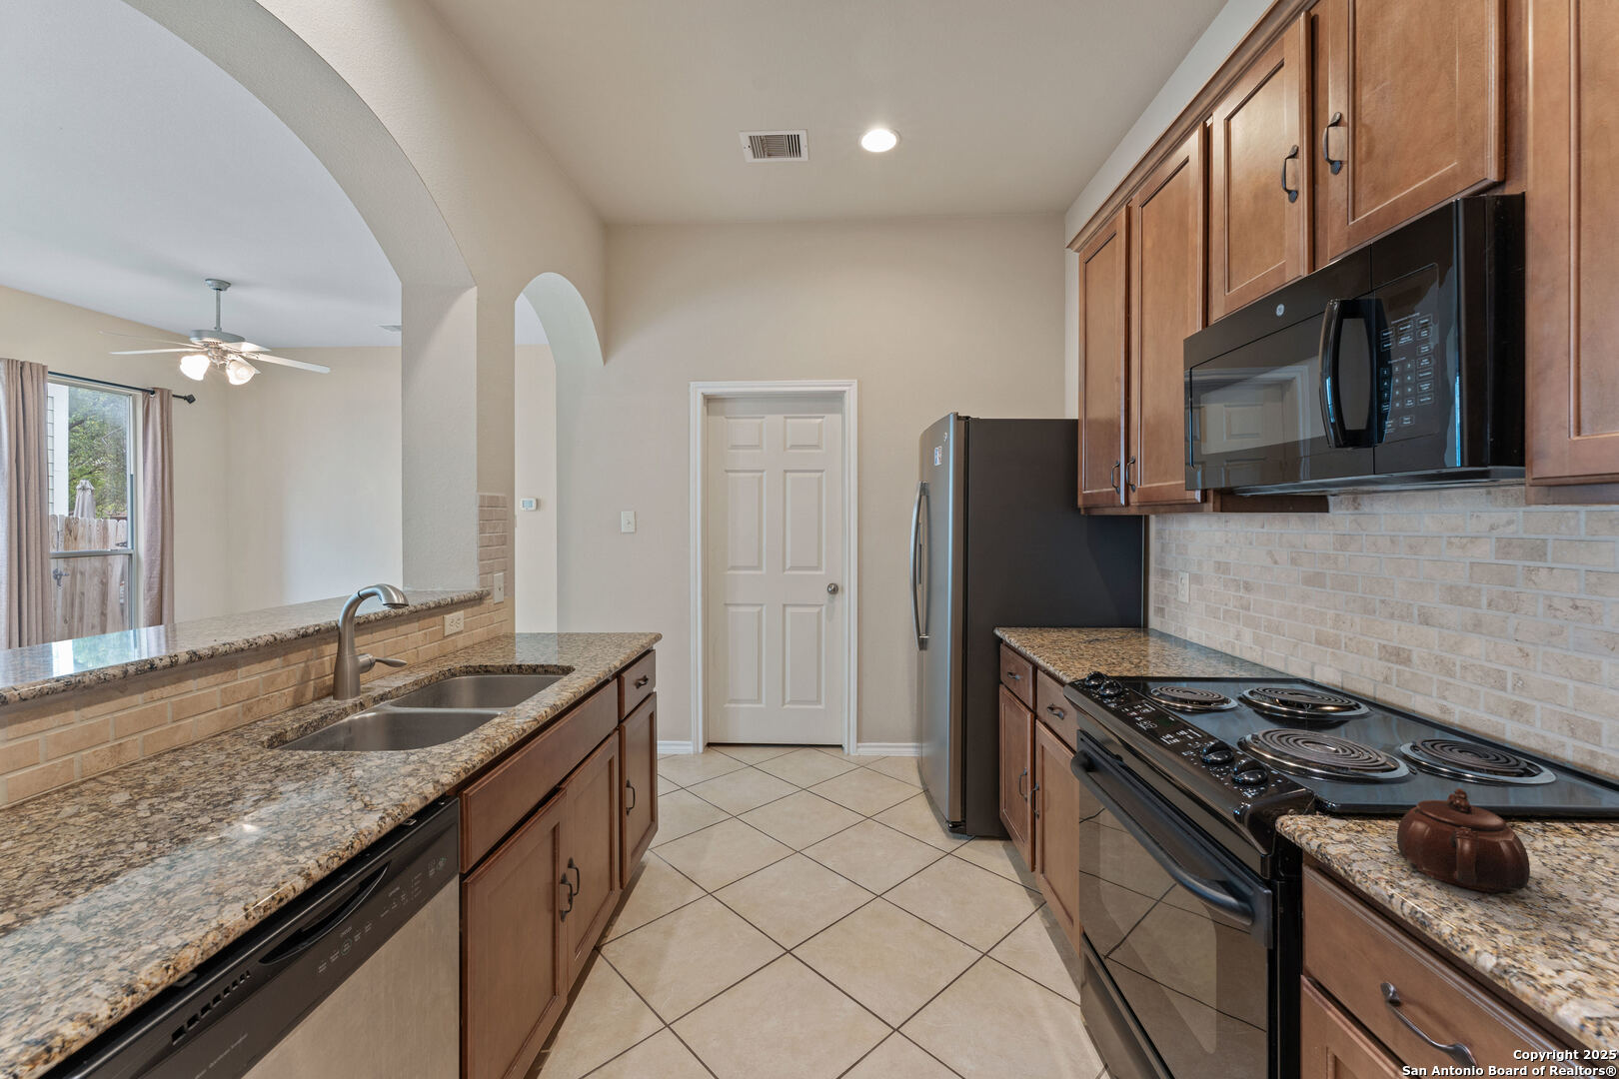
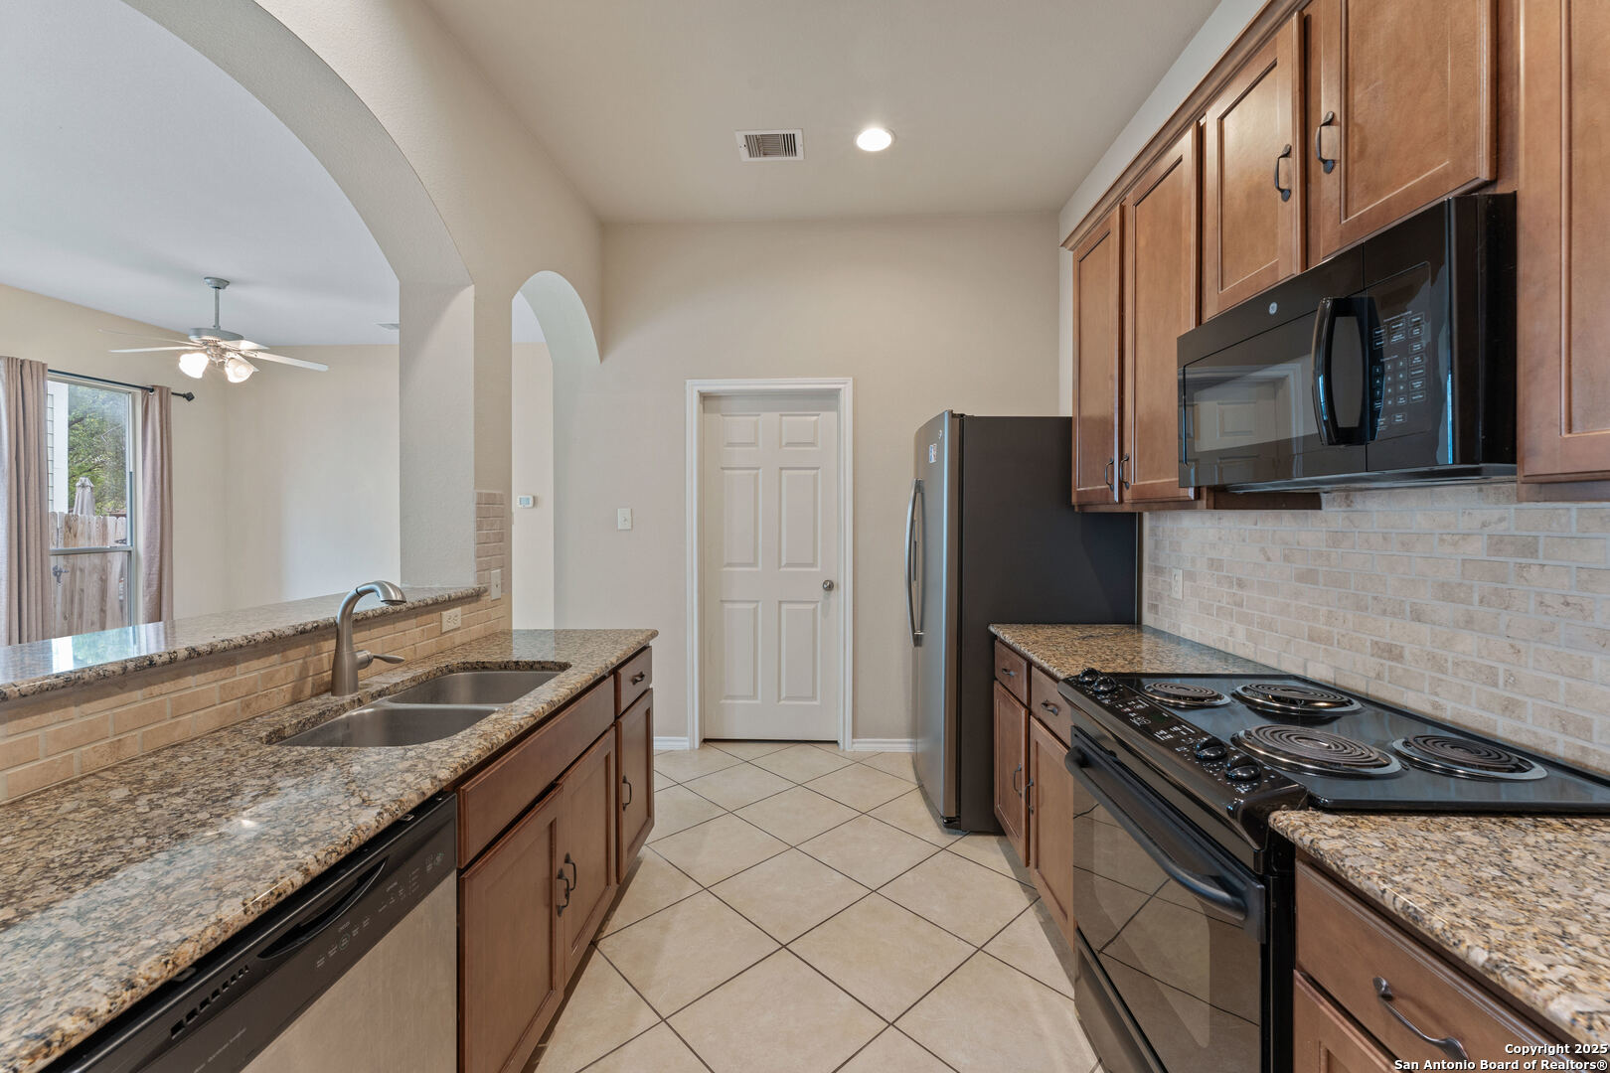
- teapot (1459, 832)
